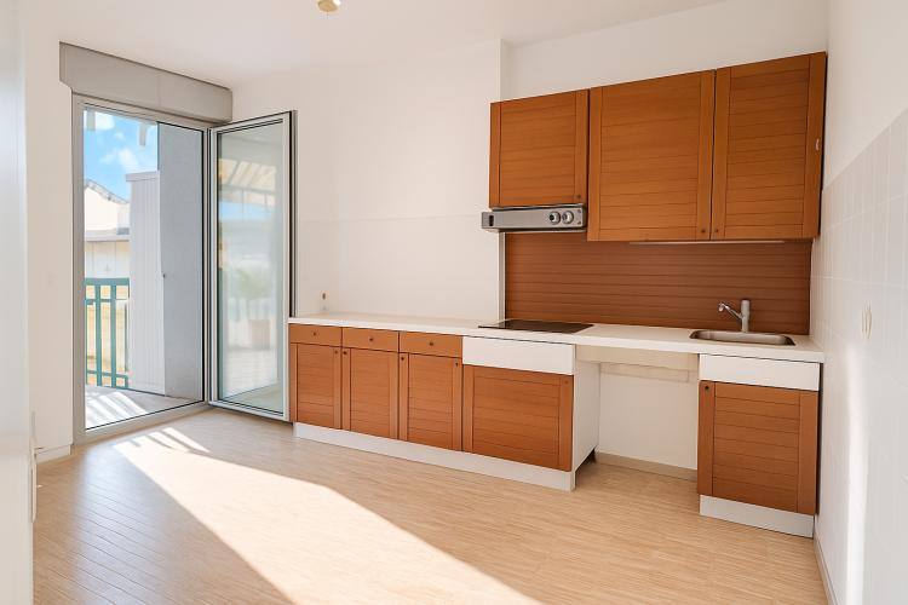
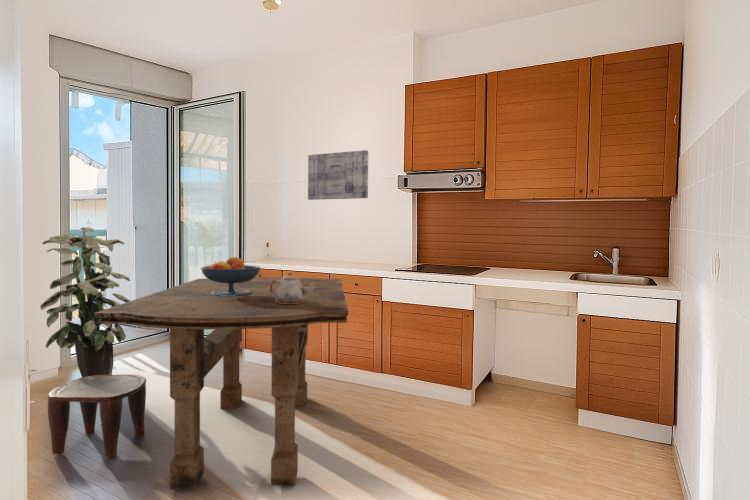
+ dining table (238, 363)
+ indoor plant (87, 305)
+ wall art (337, 175)
+ fruit bowl (231, 275)
+ stool (100, 414)
+ teapot (292, 287)
